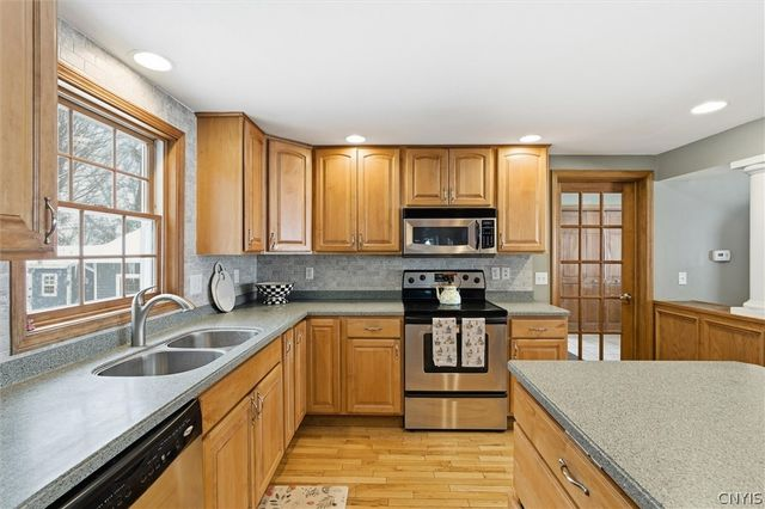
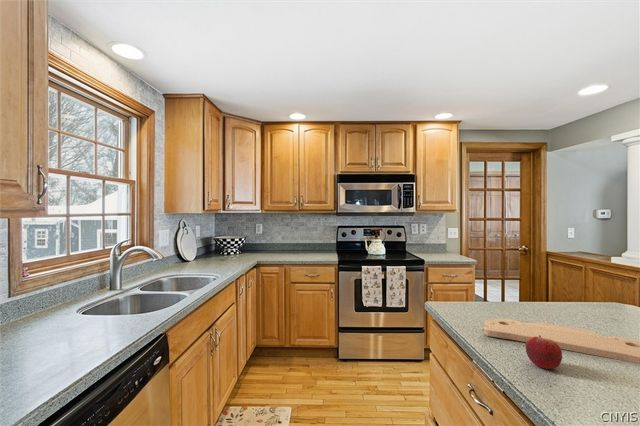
+ fruit (543, 351)
+ cutting board (563, 337)
